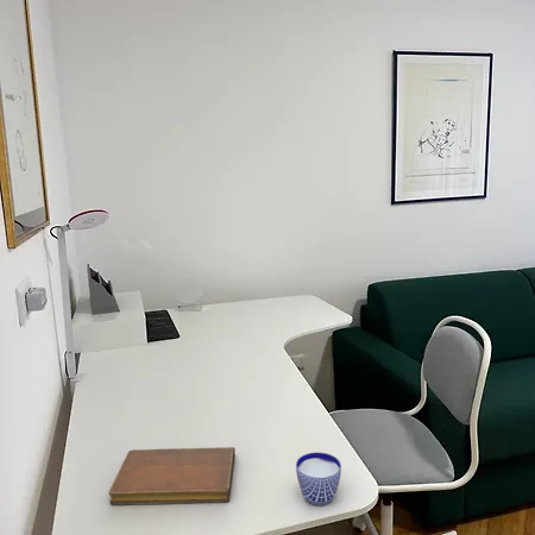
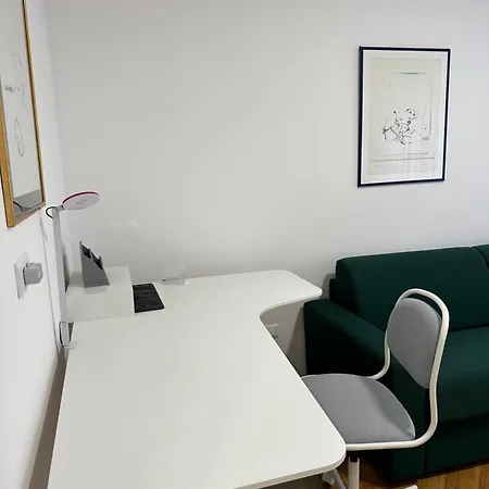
- cup (316, 476)
- notebook (176, 473)
